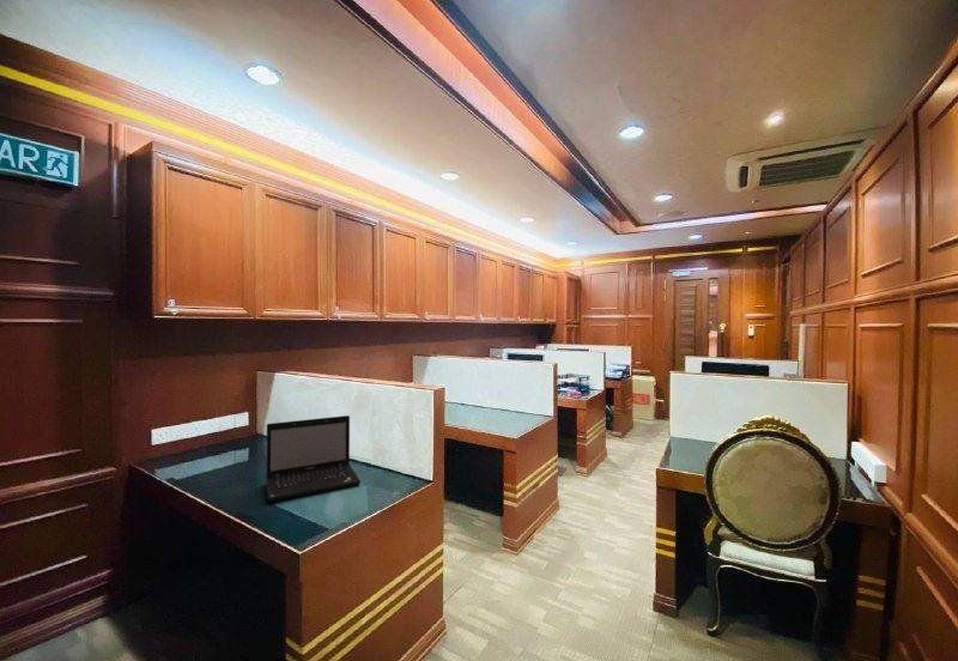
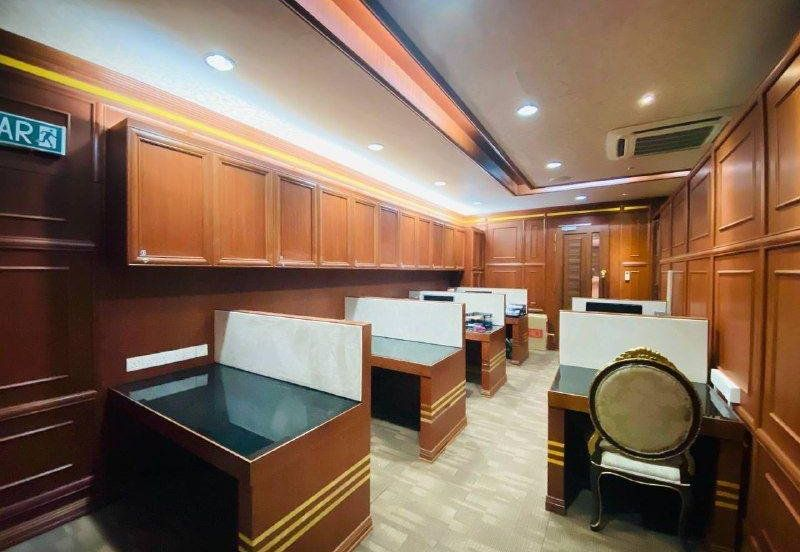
- laptop (313, 454)
